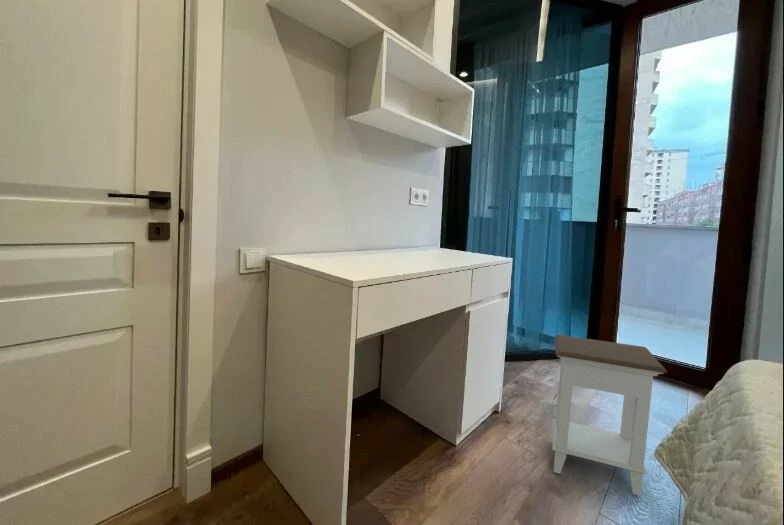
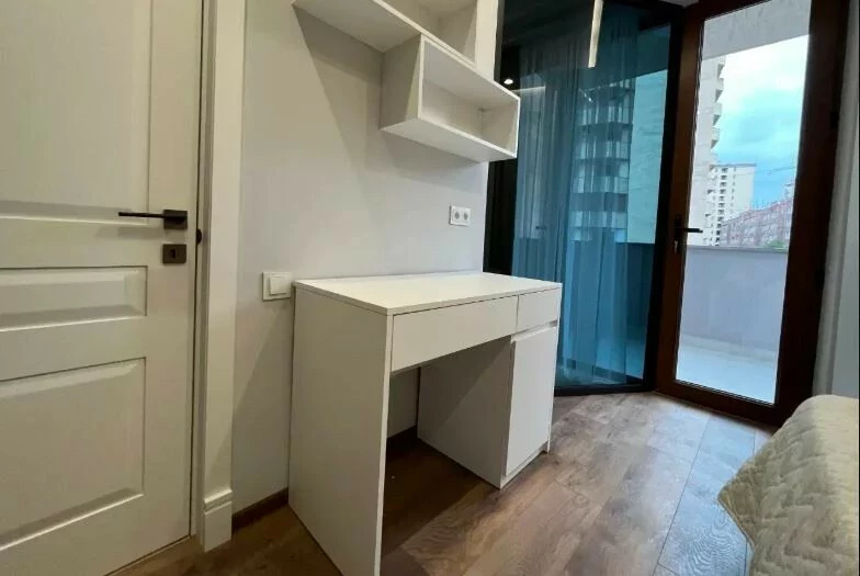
- nightstand (600, 390)
